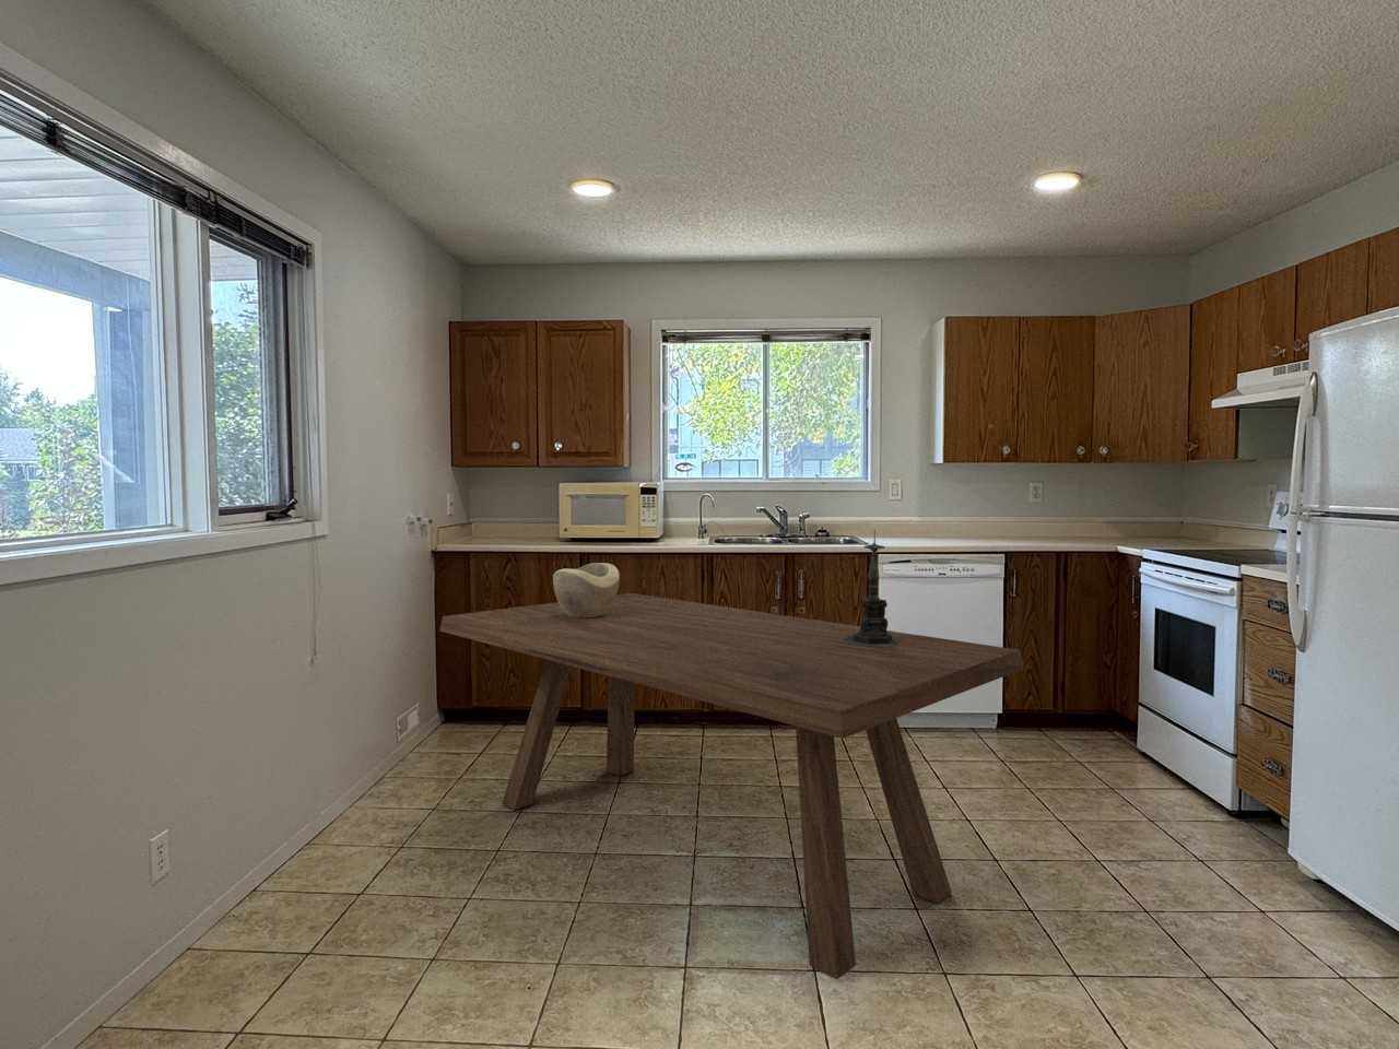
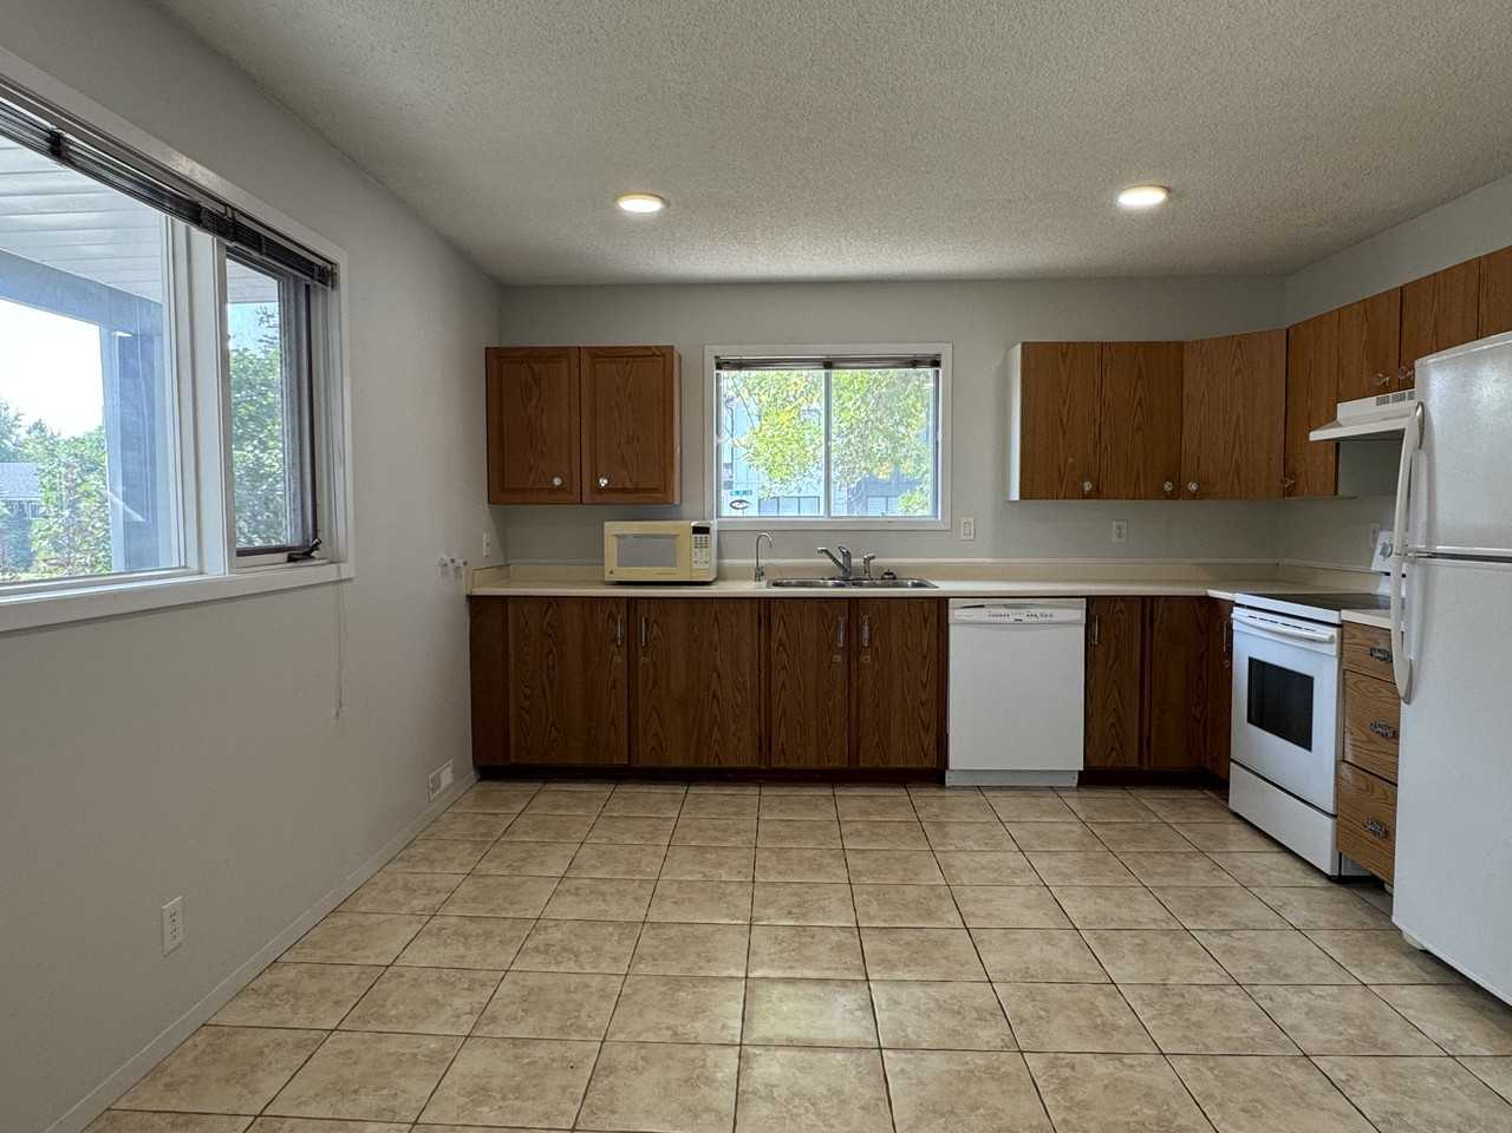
- decorative bowl (586, 590)
- dining table (706, 702)
- candle holder (872, 585)
